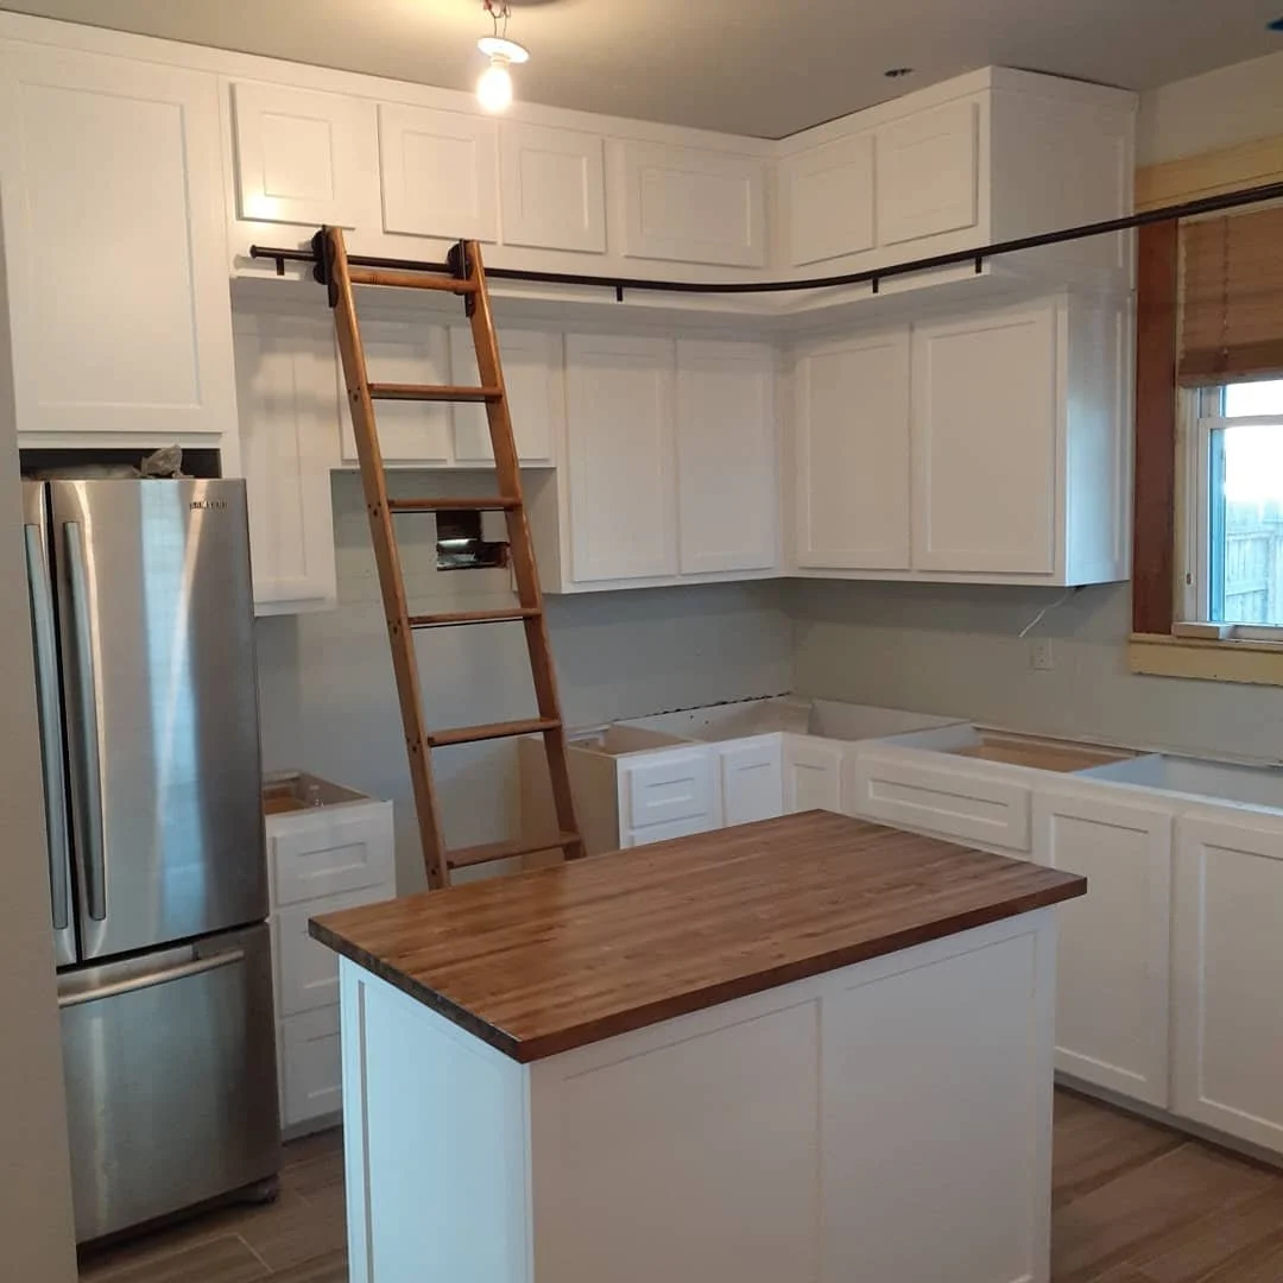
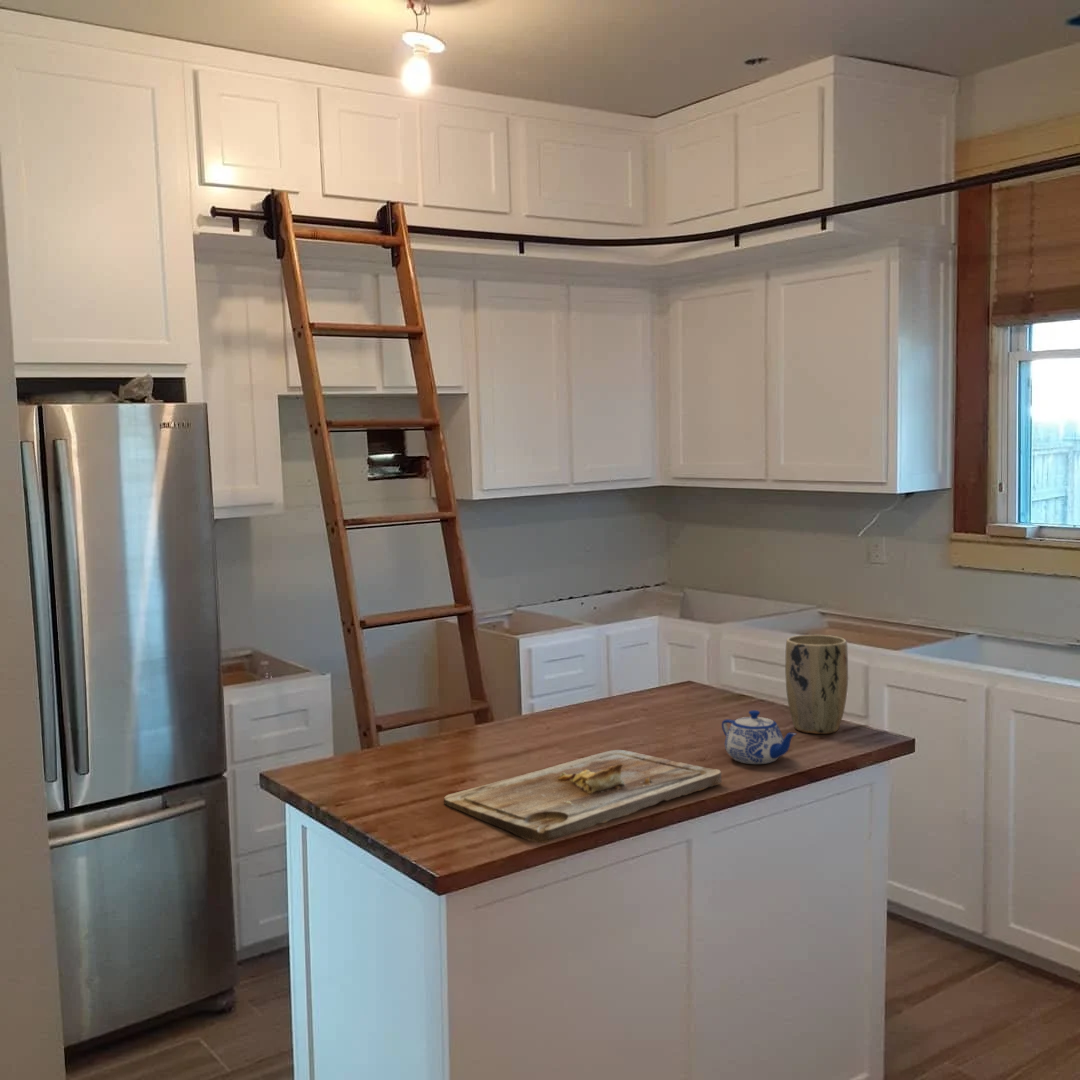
+ cutting board (584, 777)
+ teapot (758, 736)
+ plant pot (816, 684)
